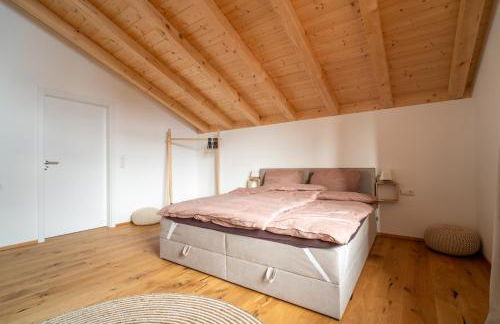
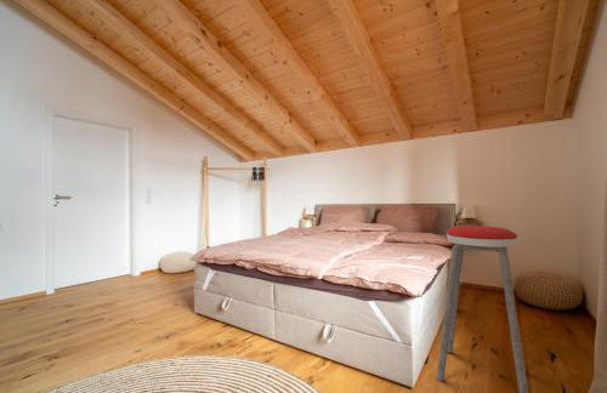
+ music stool (458, 296)
